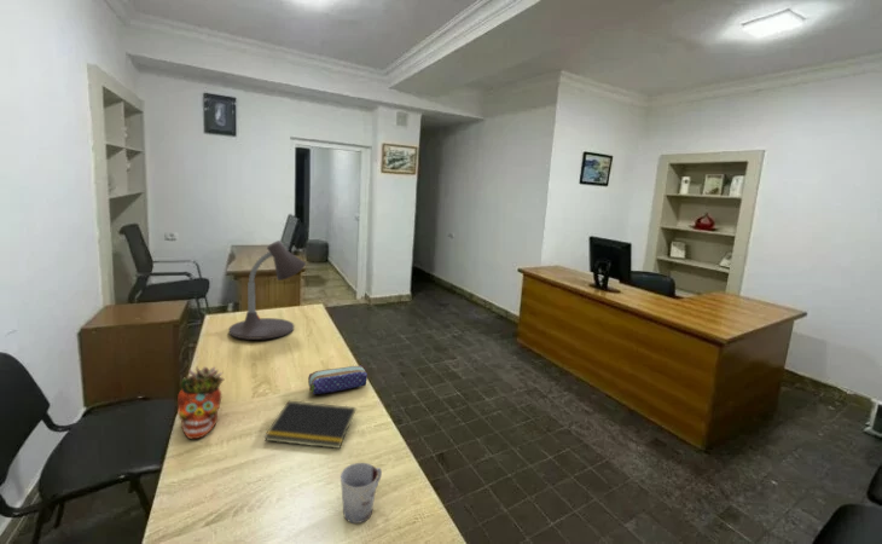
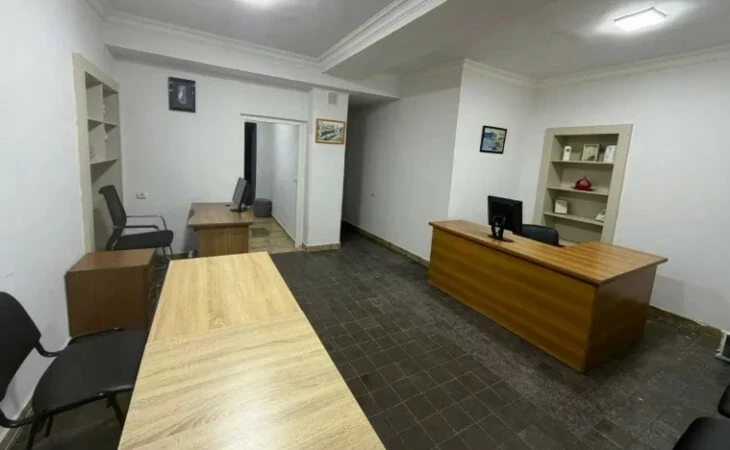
- succulent planter (201, 398)
- desk lamp (277, 278)
- pencil case (337, 378)
- notepad (312, 422)
- cup (364, 490)
